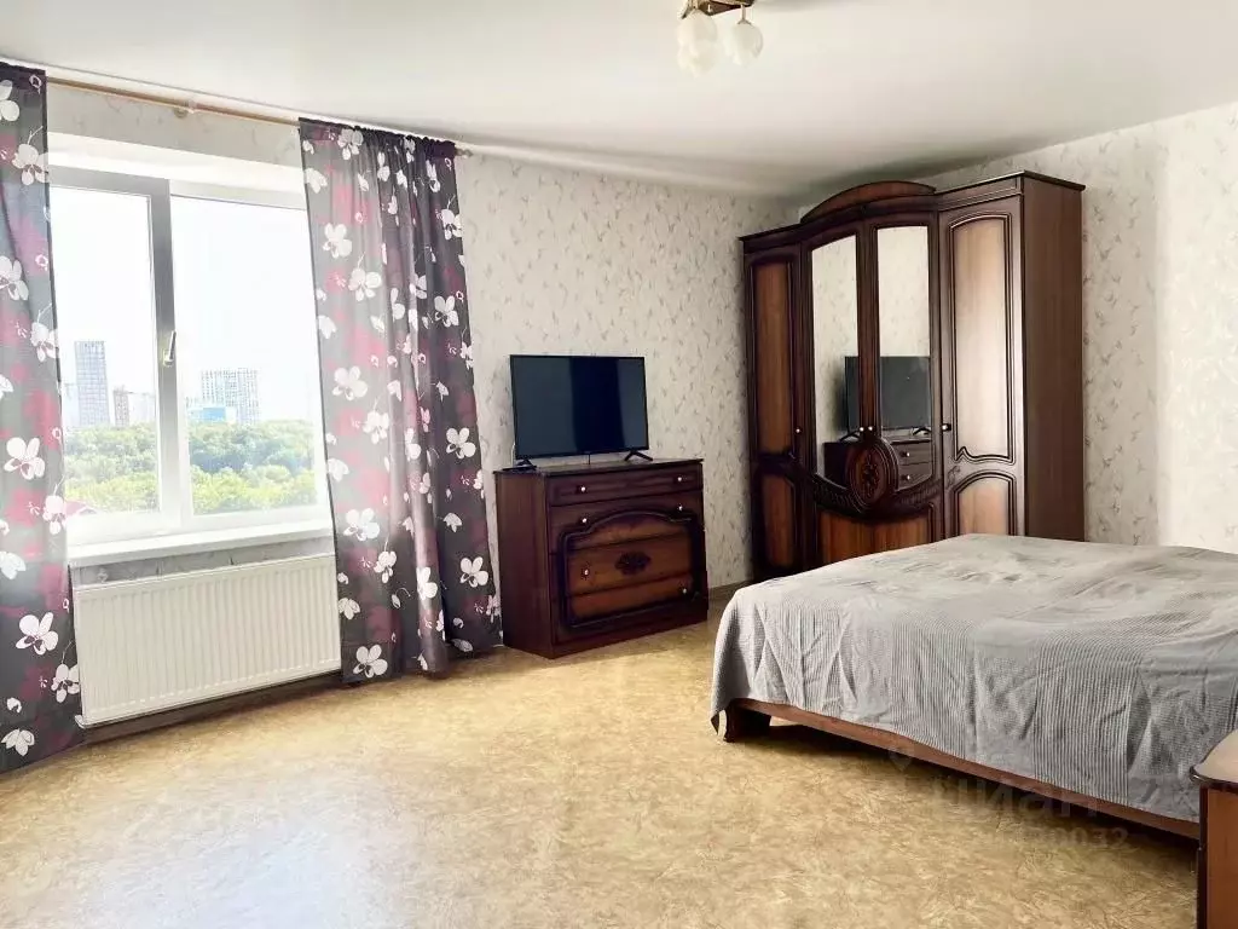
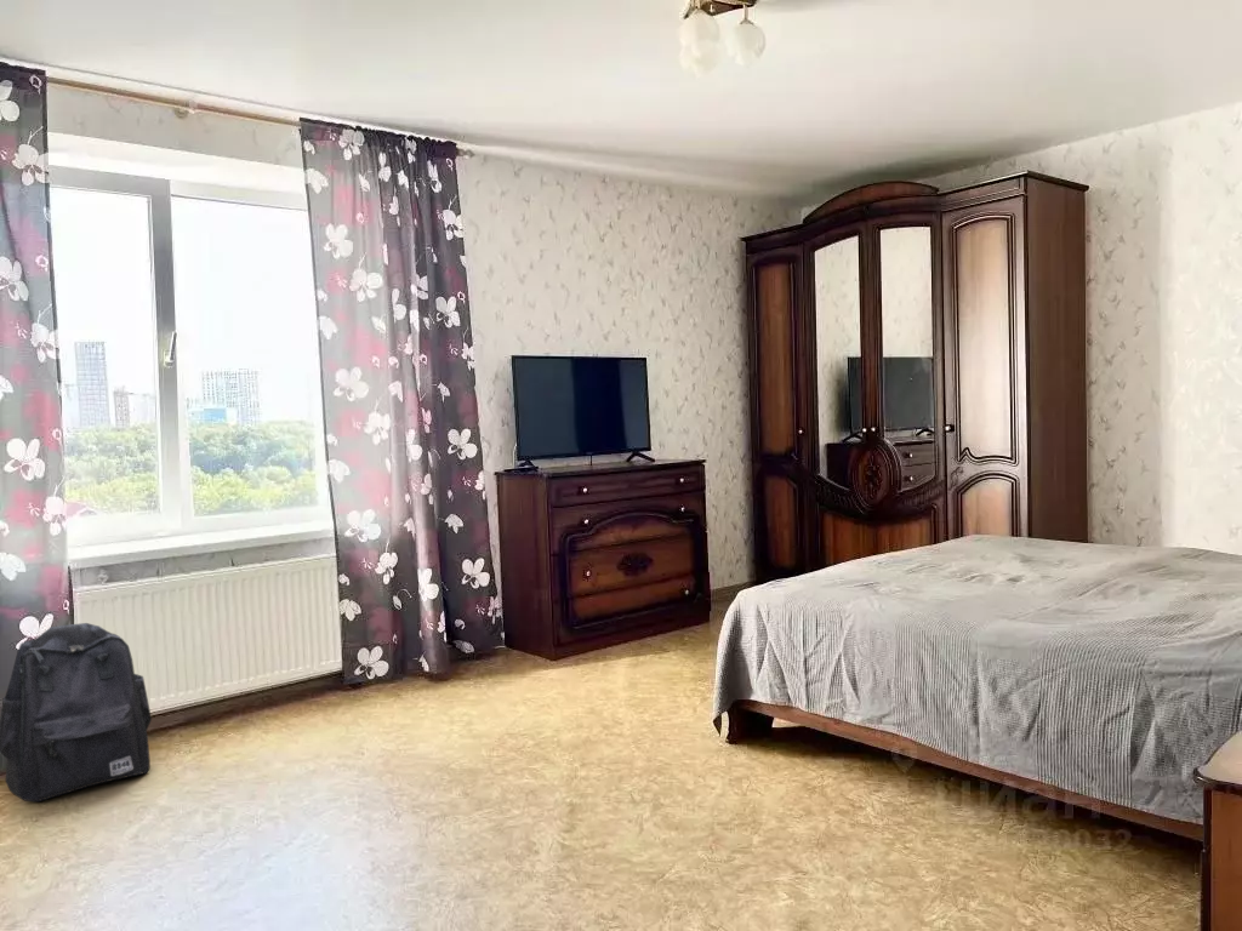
+ backpack (74, 703)
